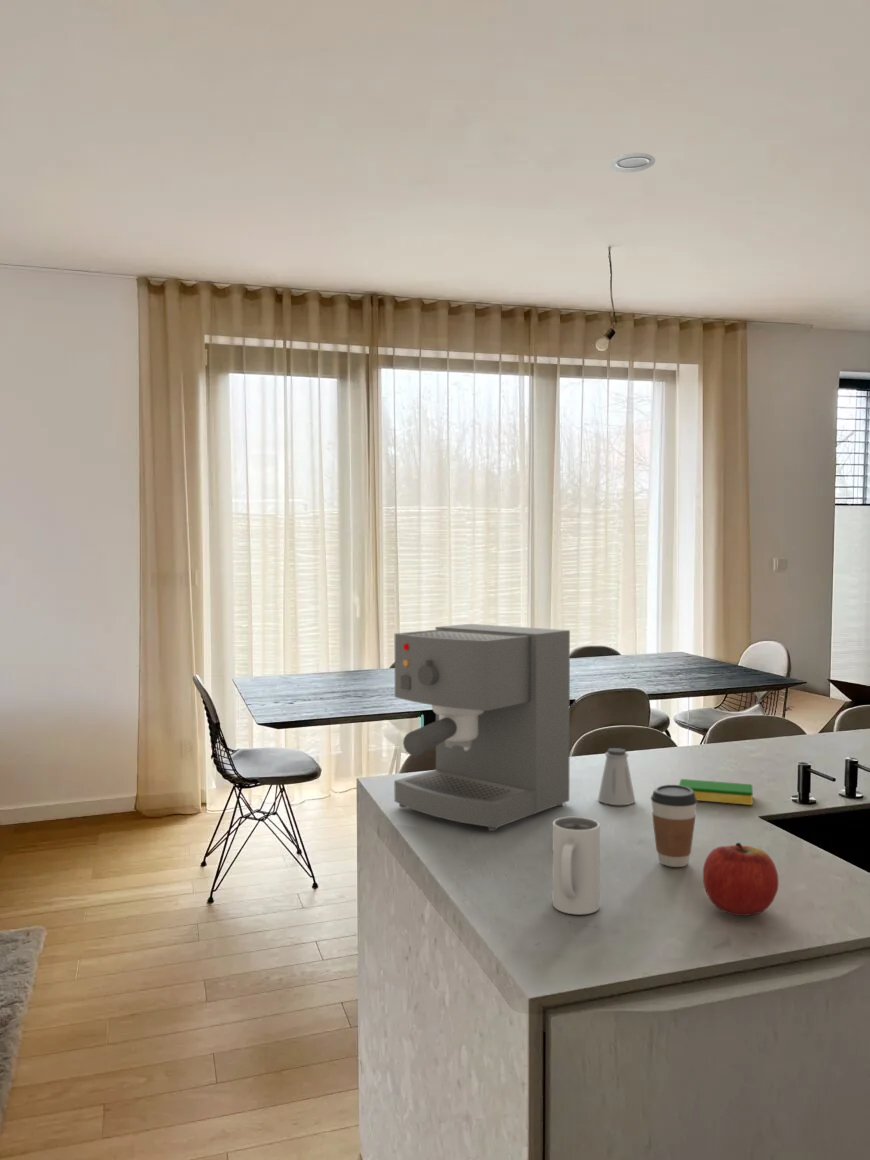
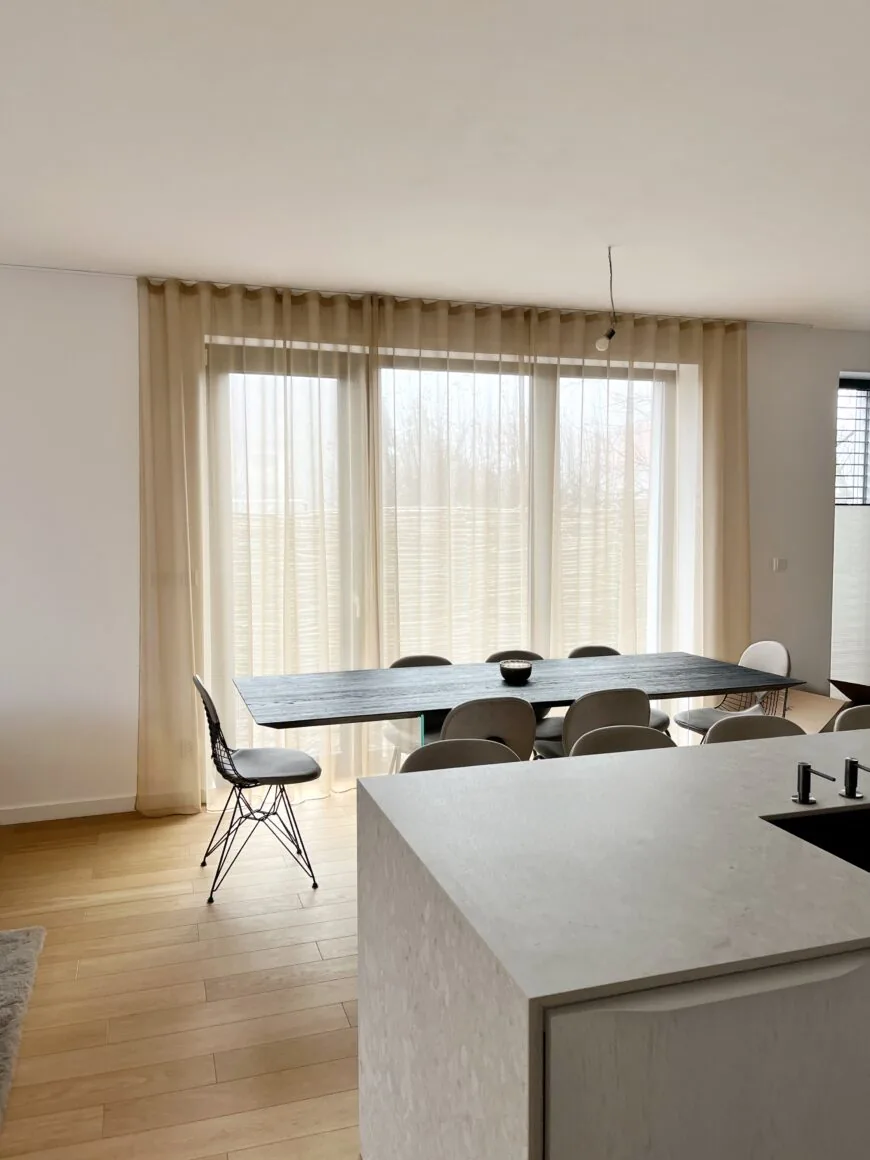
- coffee cup (673, 826)
- coffee maker (483, 720)
- saltshaker (616, 775)
- apple (739, 874)
- recessed light (632, 160)
- dish sponge (715, 791)
- mug (573, 868)
